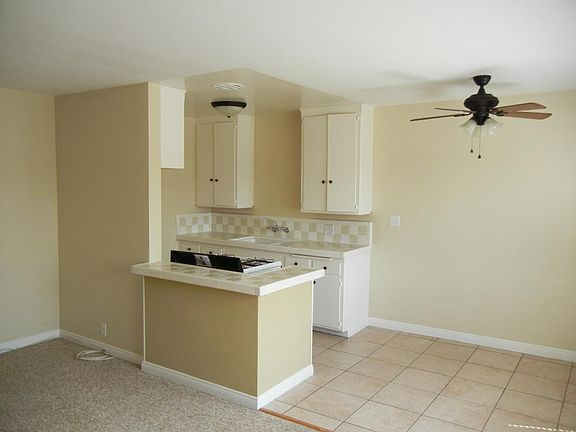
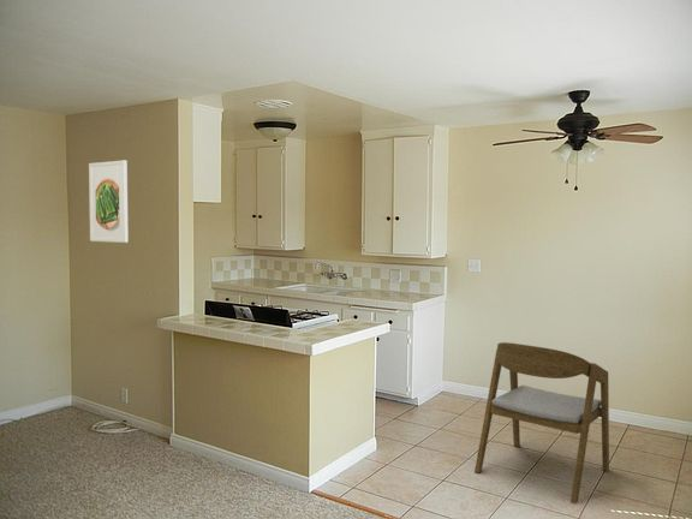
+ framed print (107, 202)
+ armchair (544, 405)
